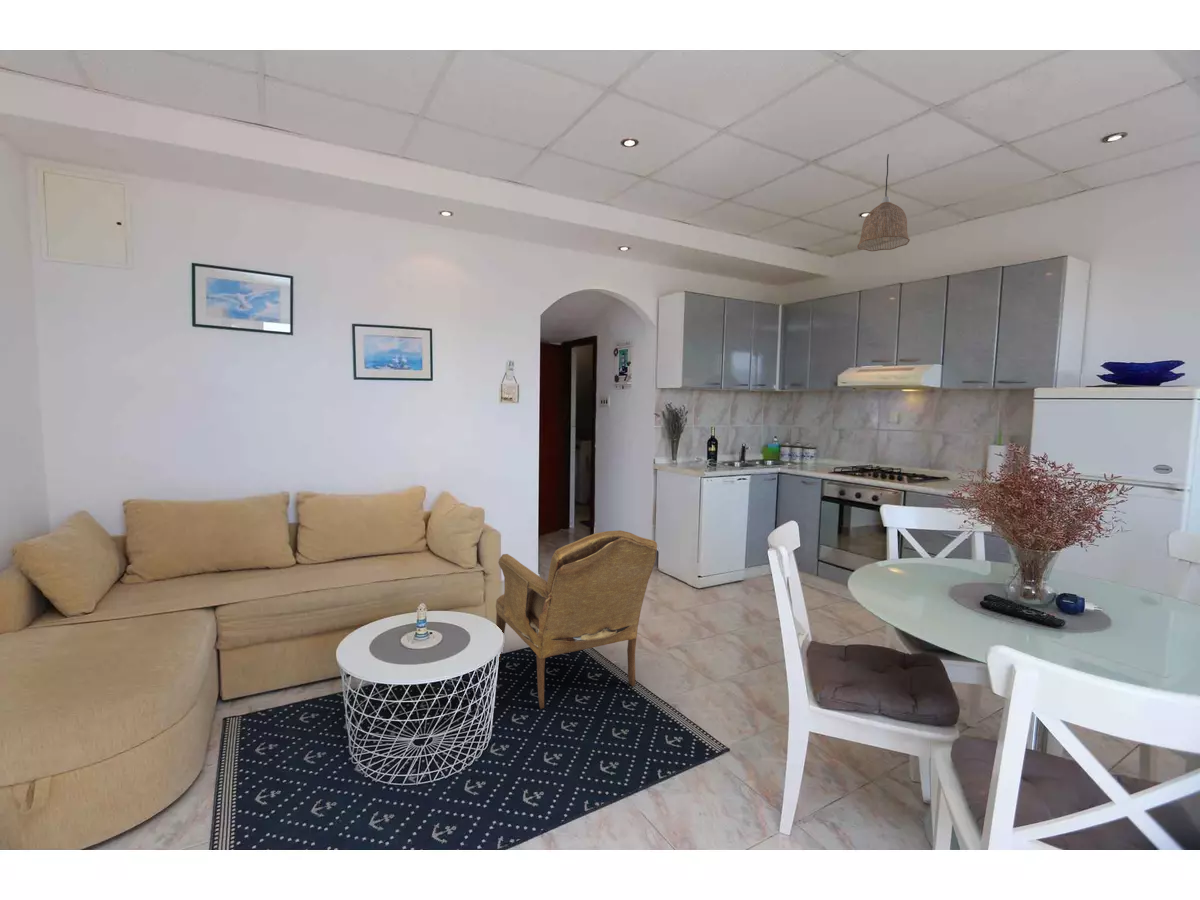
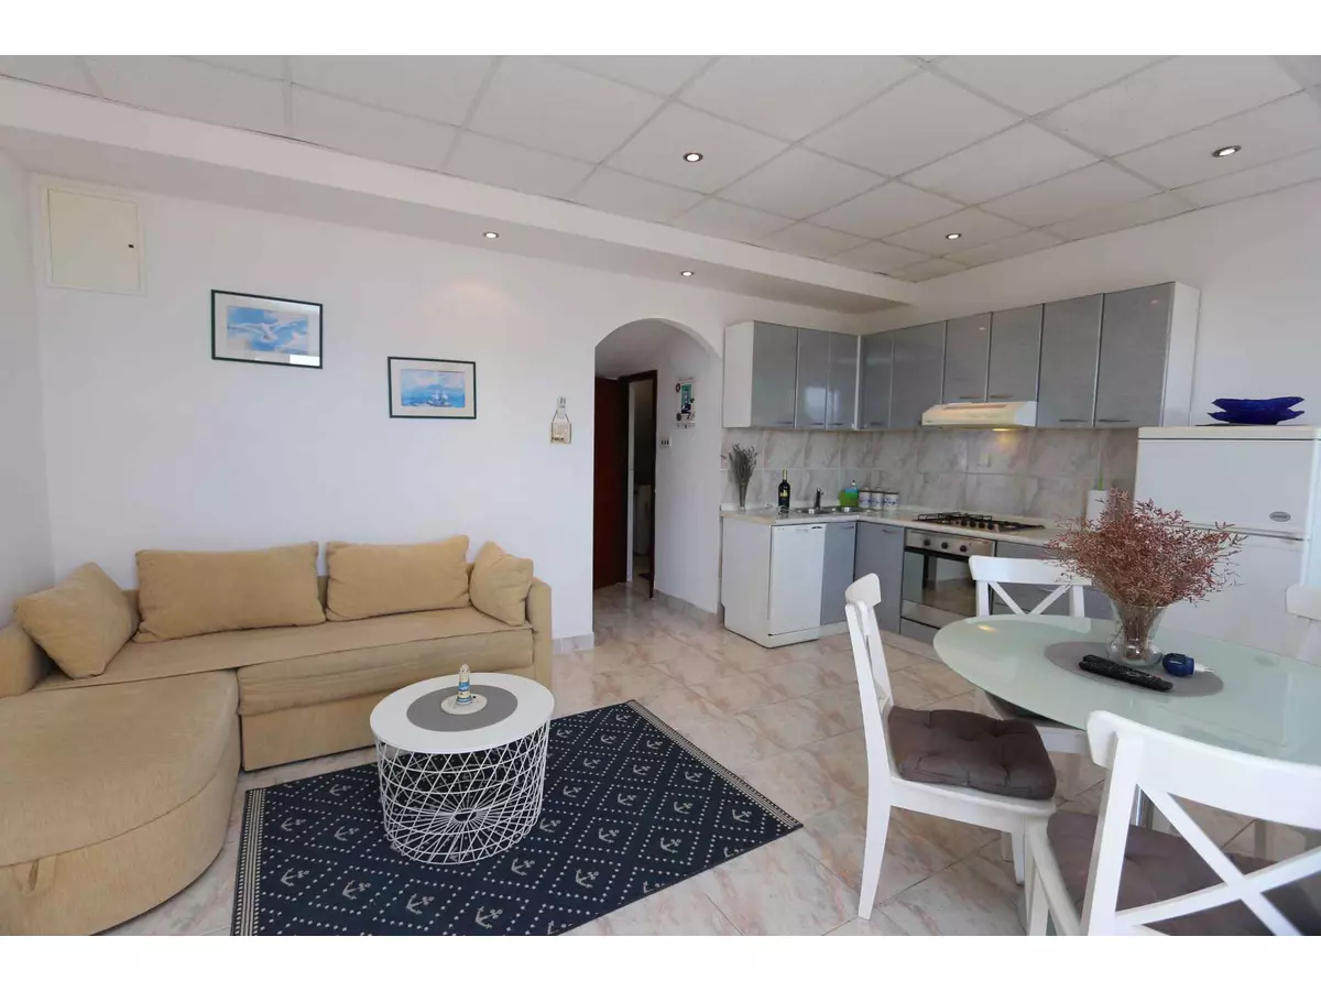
- pendant lamp (885, 199)
- armchair (580, 598)
